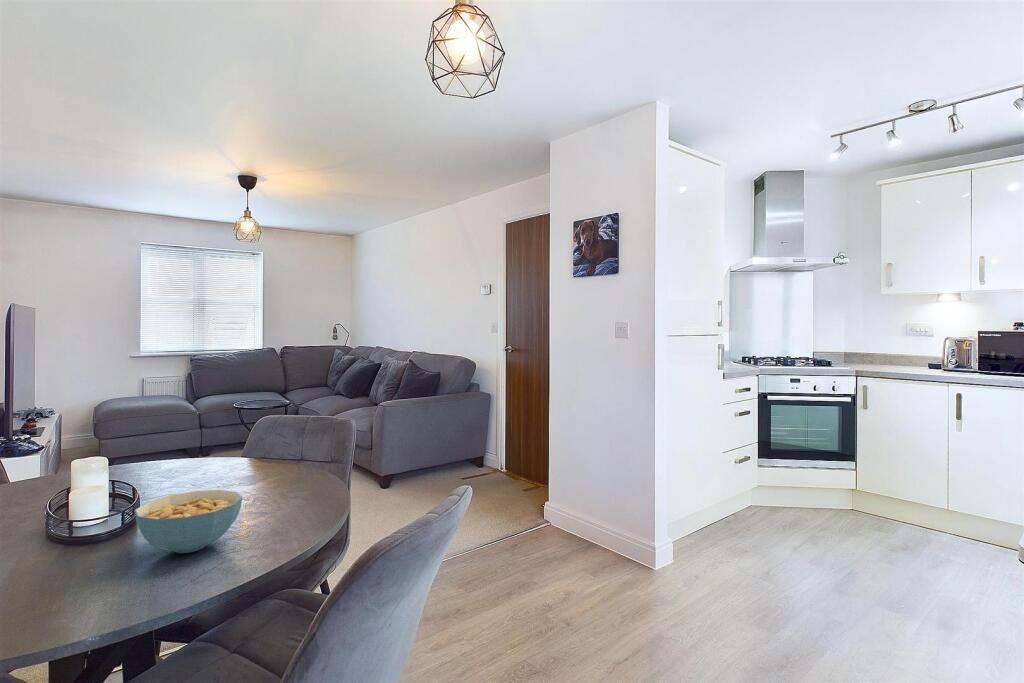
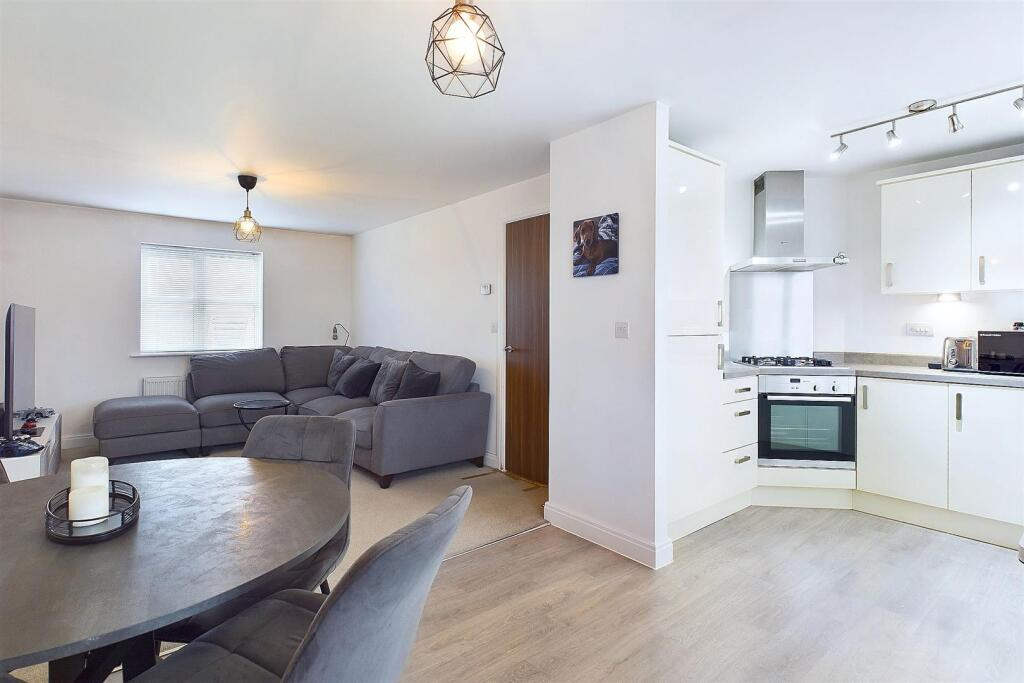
- cereal bowl (190, 525)
